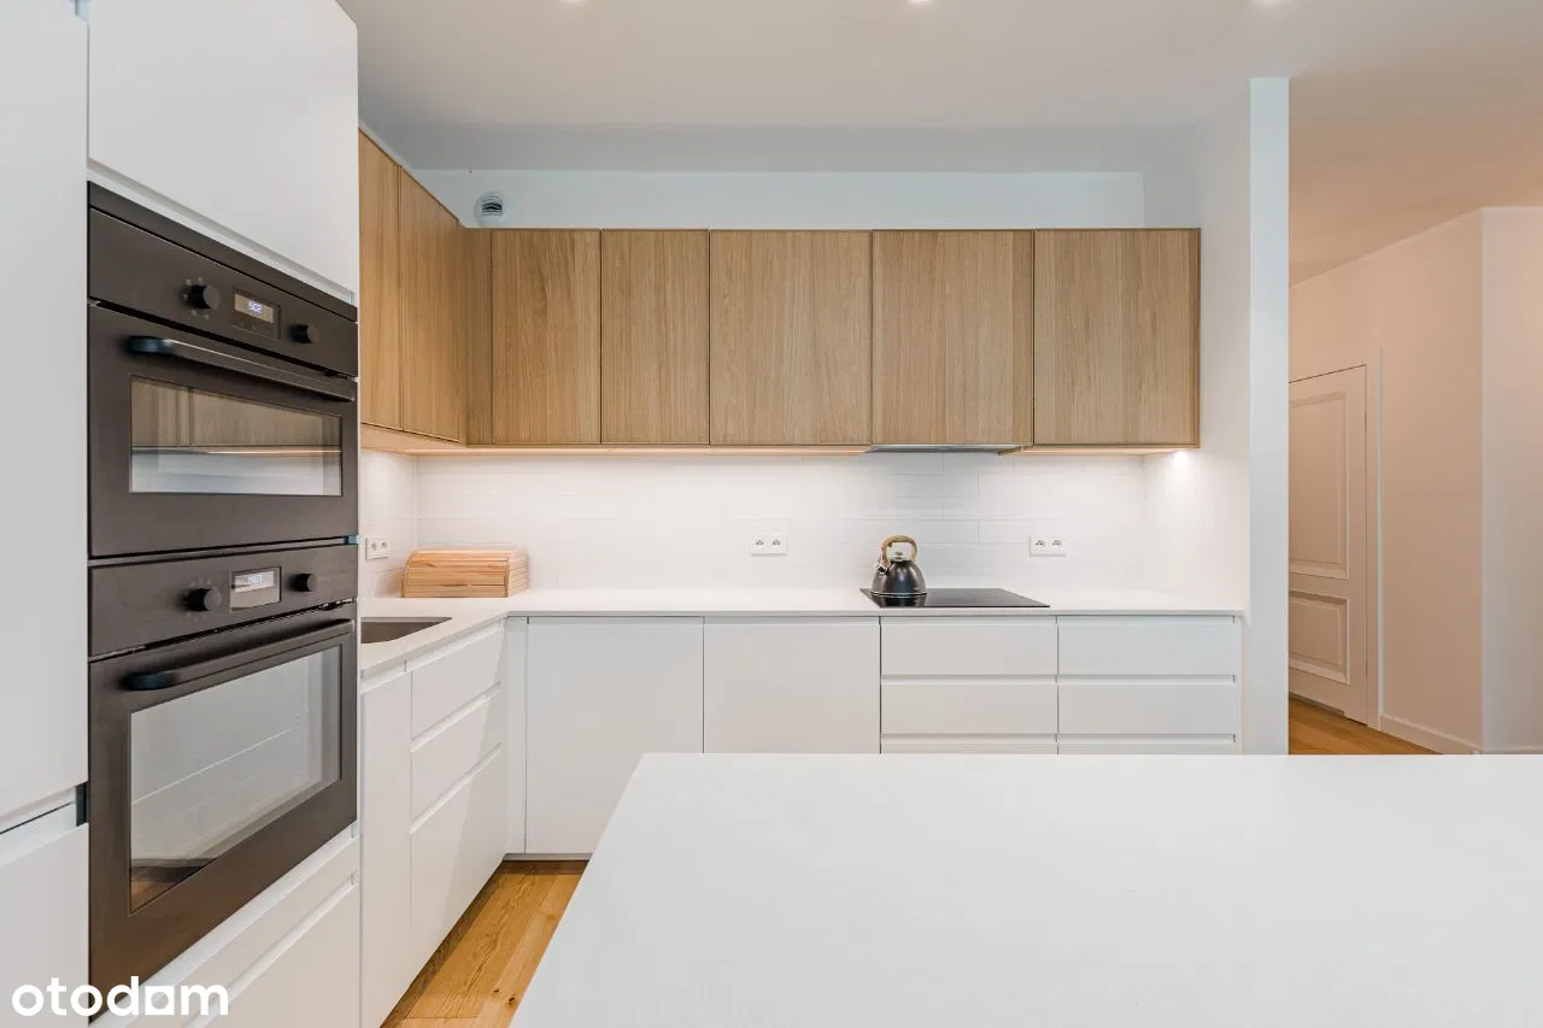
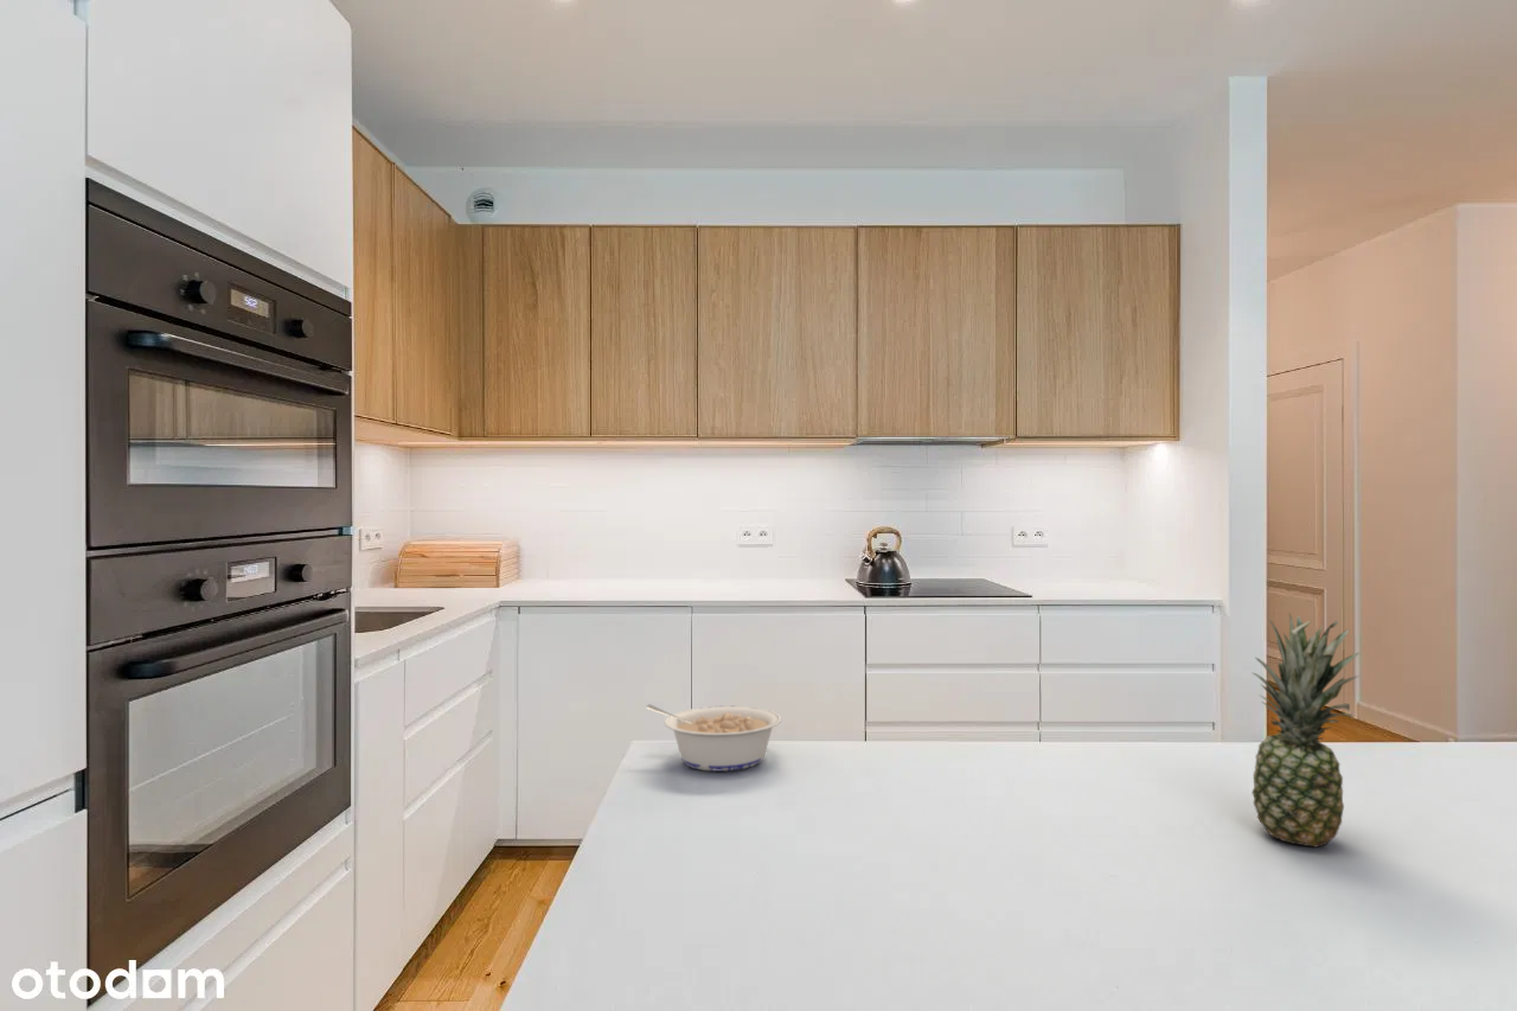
+ fruit (1302, 724)
+ legume (718, 735)
